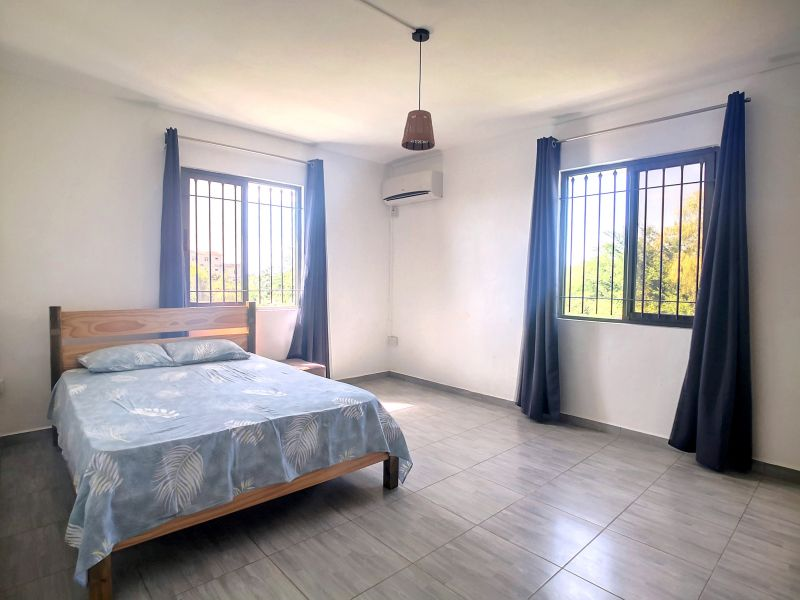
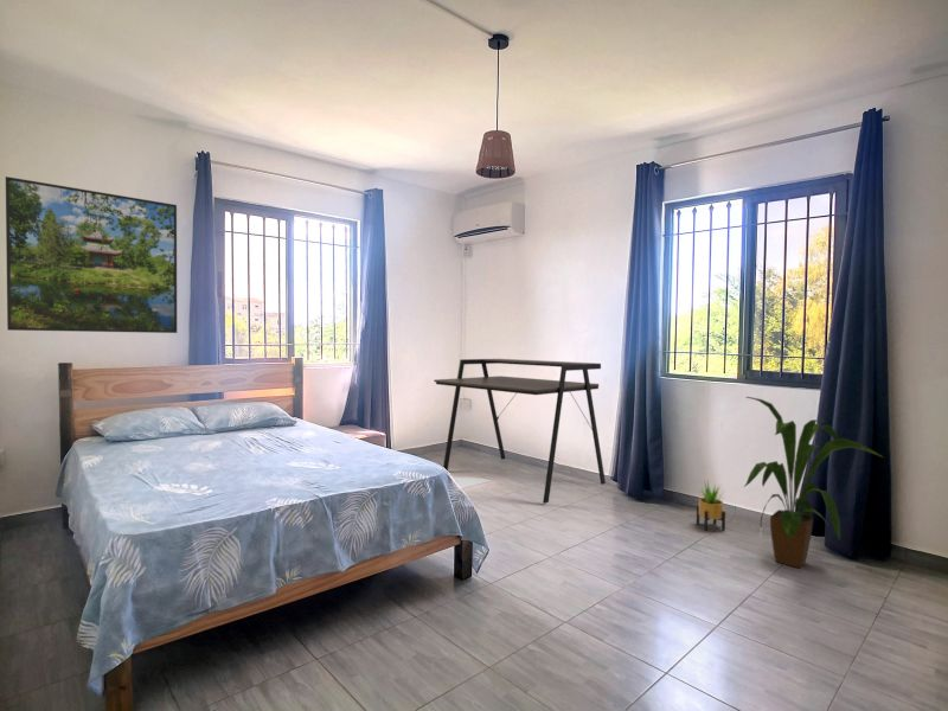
+ house plant (808, 483)
+ desk (504, 409)
+ potted plant (710, 505)
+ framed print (98, 262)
